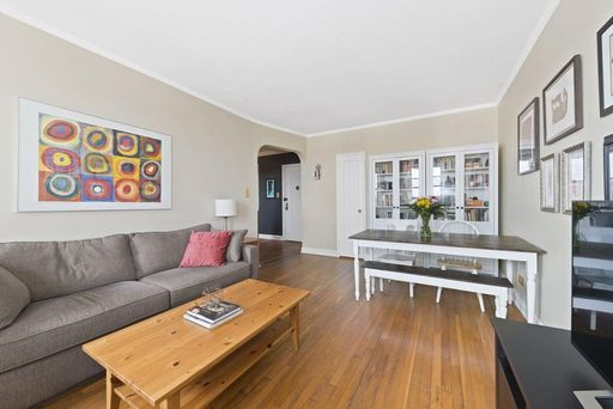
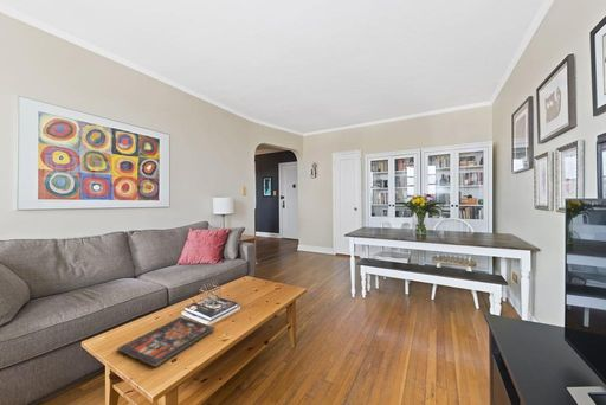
+ board game (170, 336)
